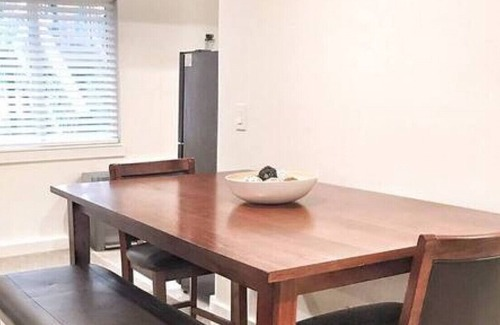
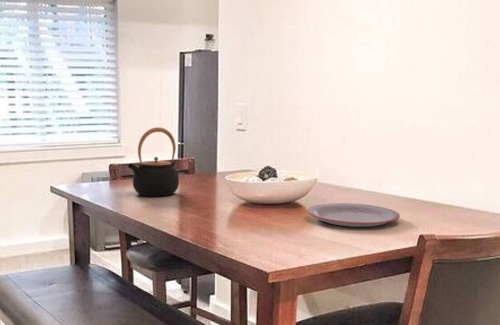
+ teapot (152, 161)
+ plate (352, 215)
